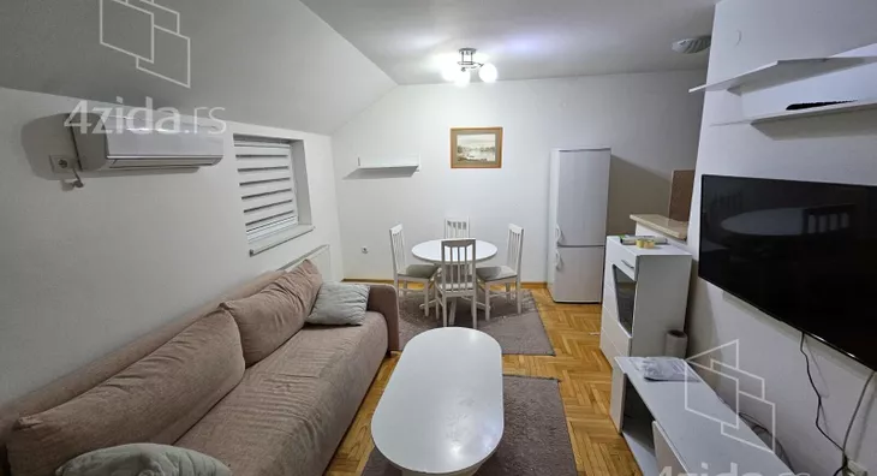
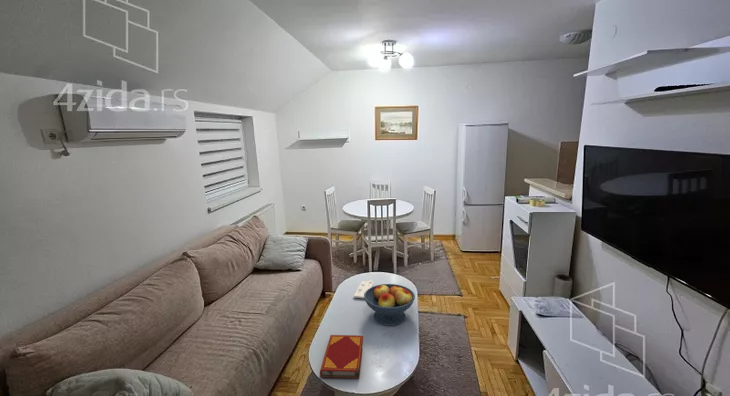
+ candle holder (364, 288)
+ hardback book (343, 354)
+ fruit bowl (389, 301)
